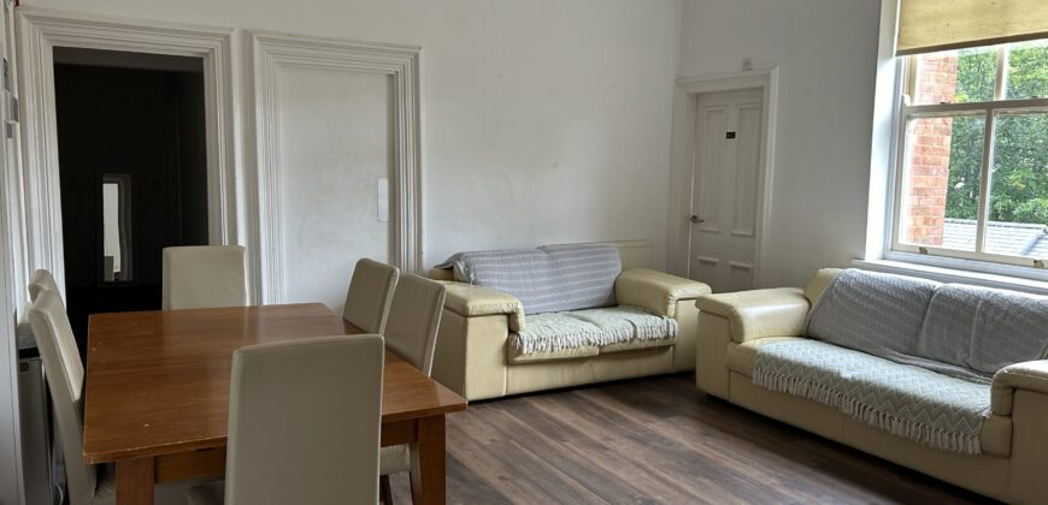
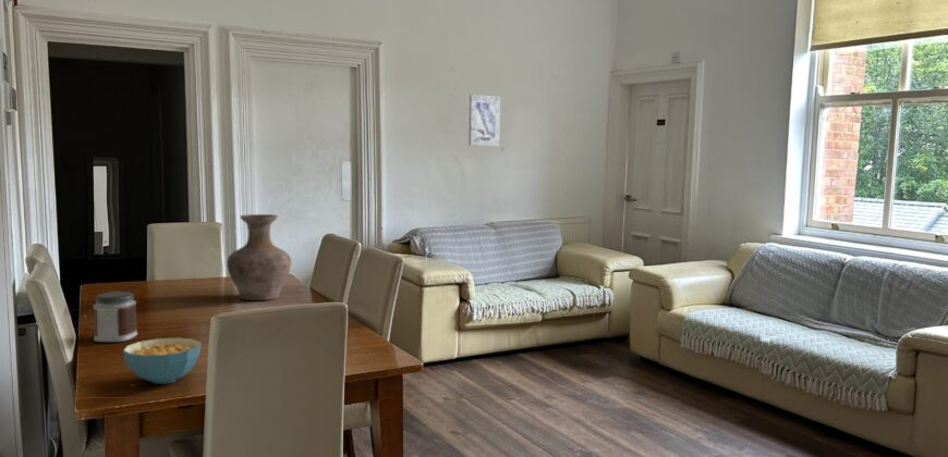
+ cereal bowl (163, 363)
+ vase (259, 256)
+ wall art (484, 121)
+ jar (114, 316)
